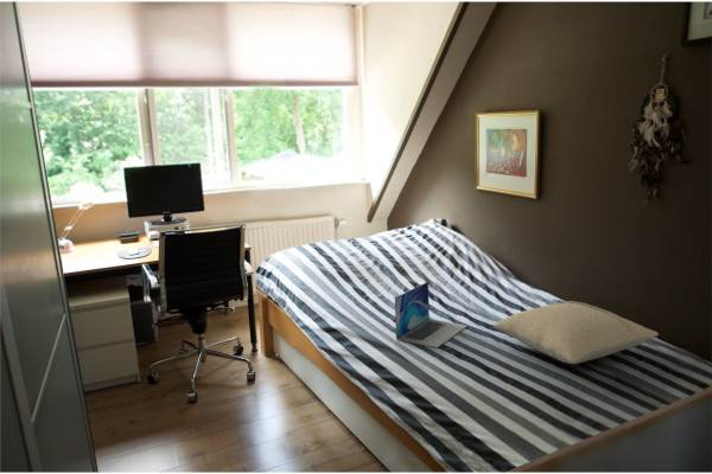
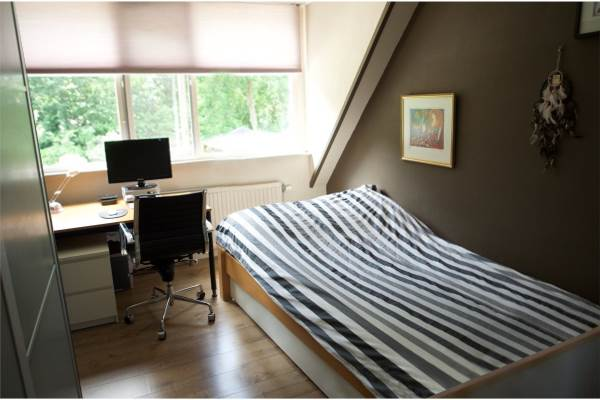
- pillow (571, 329)
- laptop (428, 313)
